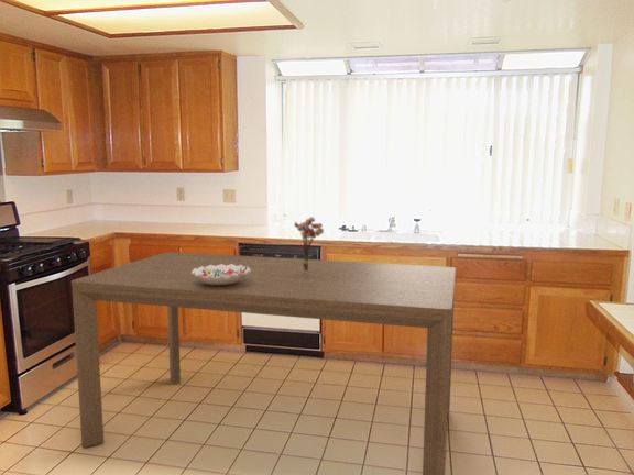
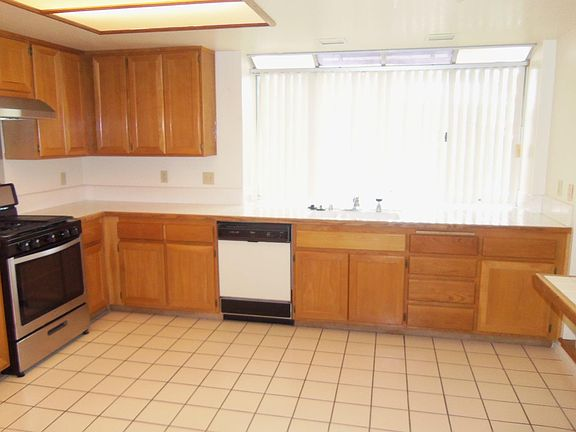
- dining table (284, 316)
- decorative bowl (221, 275)
- bouquet (308, 244)
